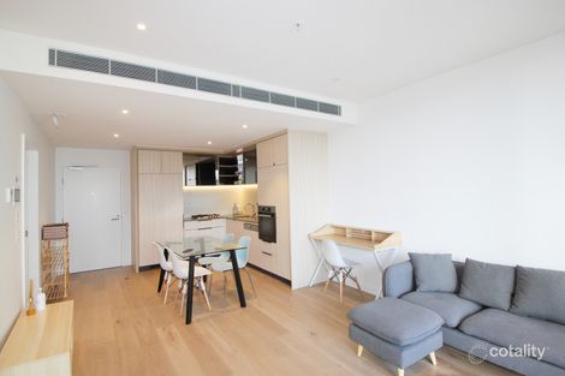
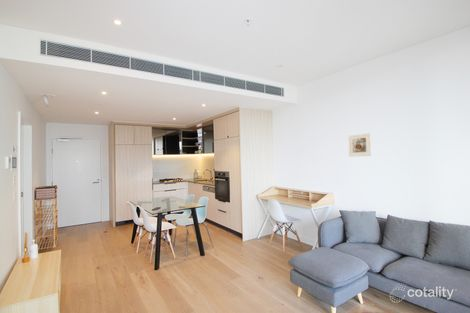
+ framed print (359, 145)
